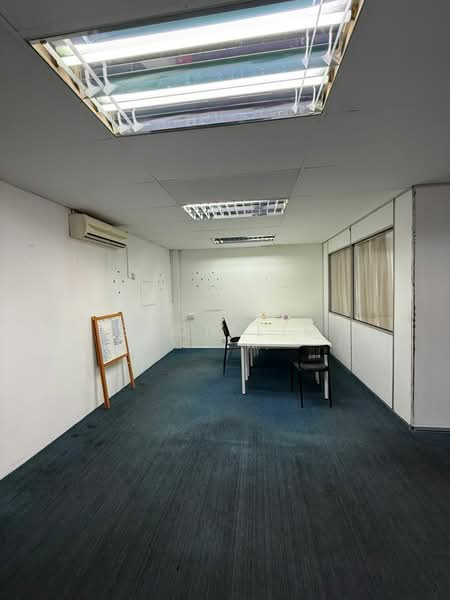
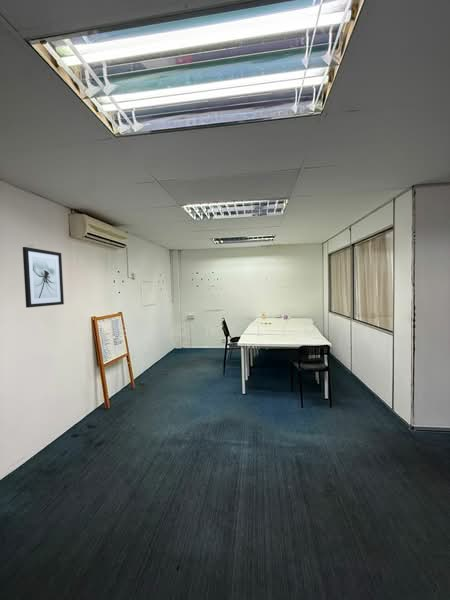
+ wall art (45, 278)
